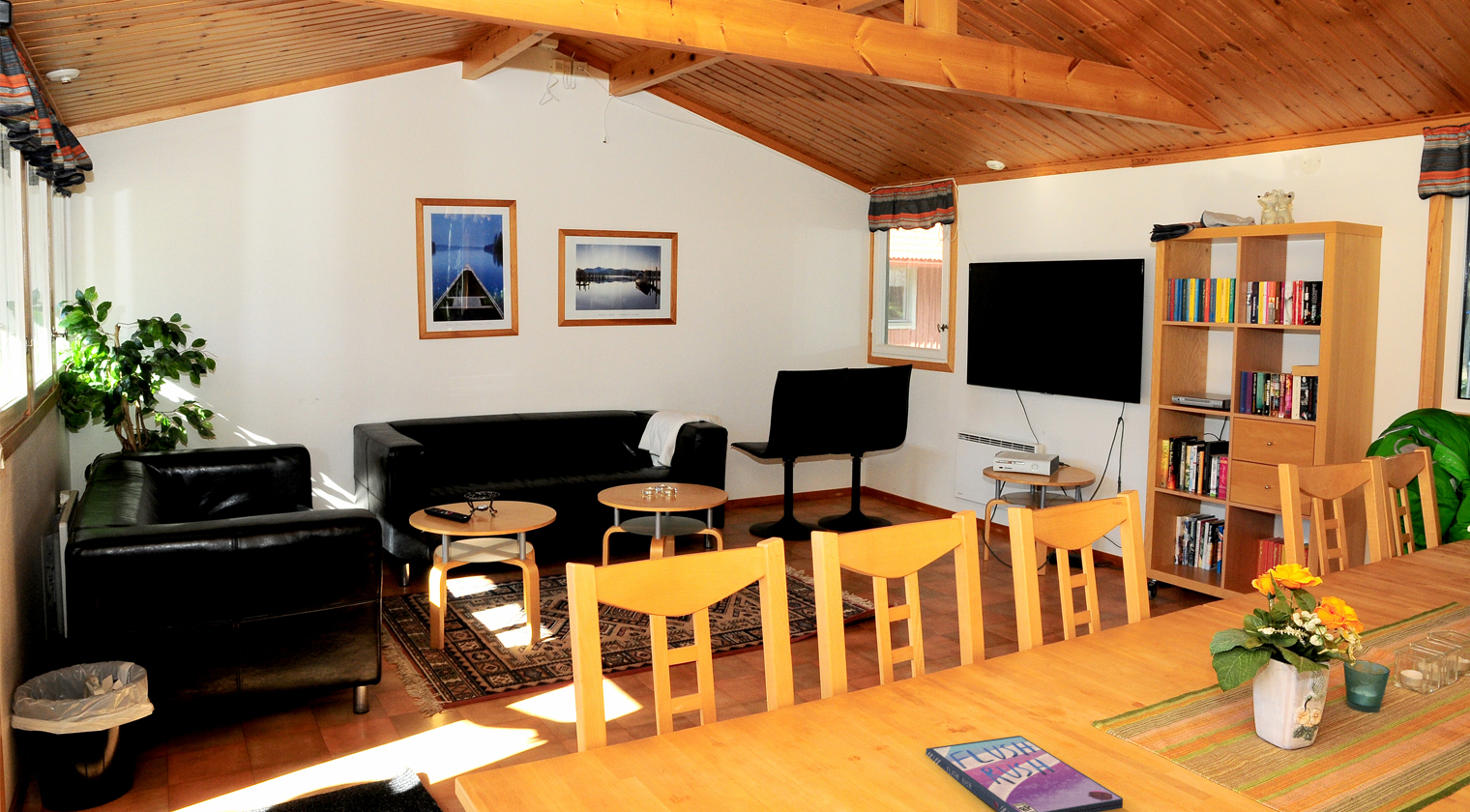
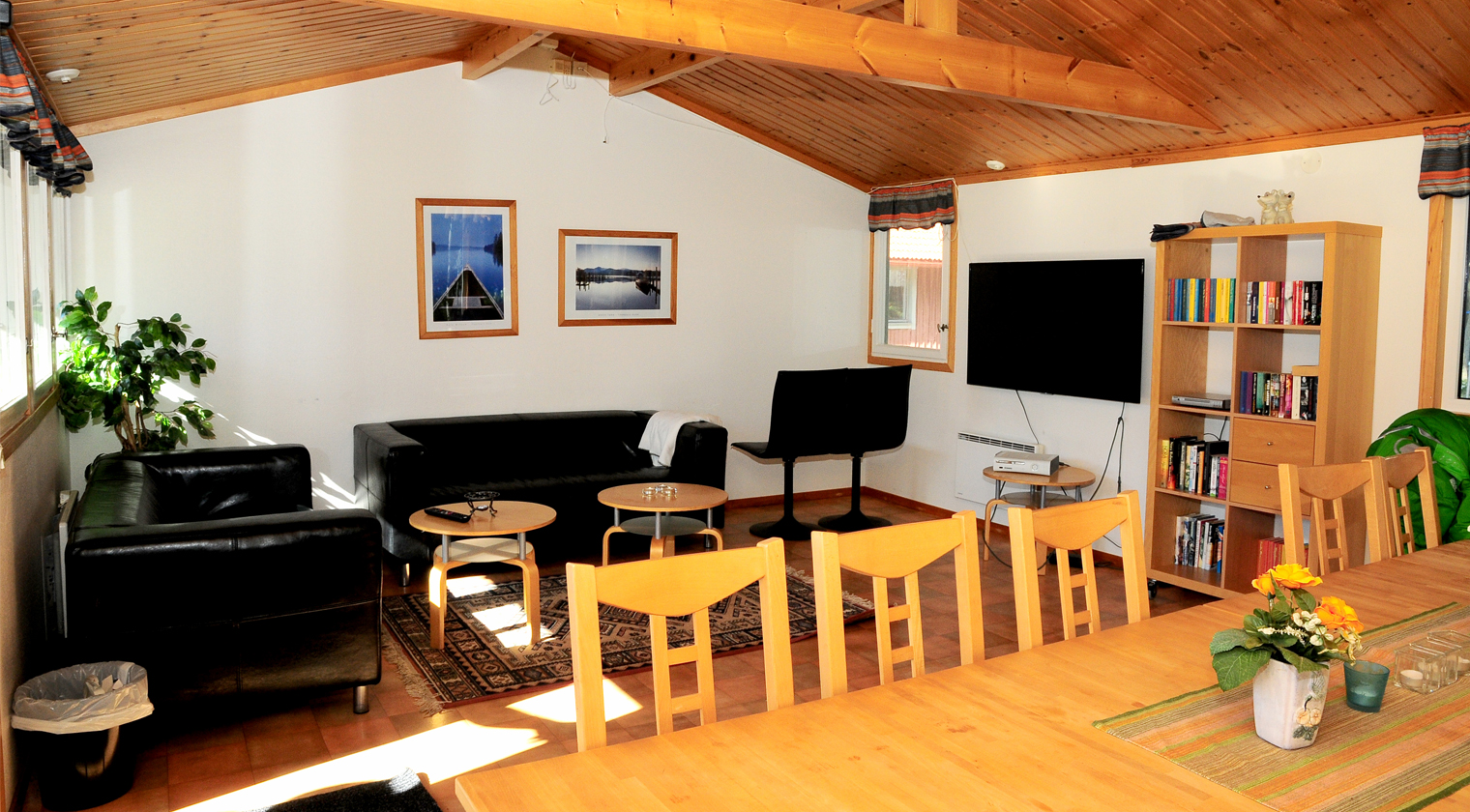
- video game case (1018, 776)
